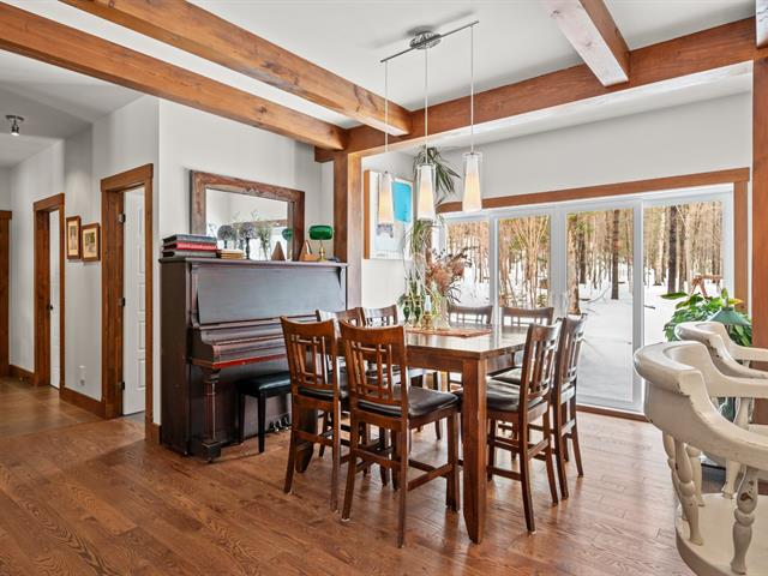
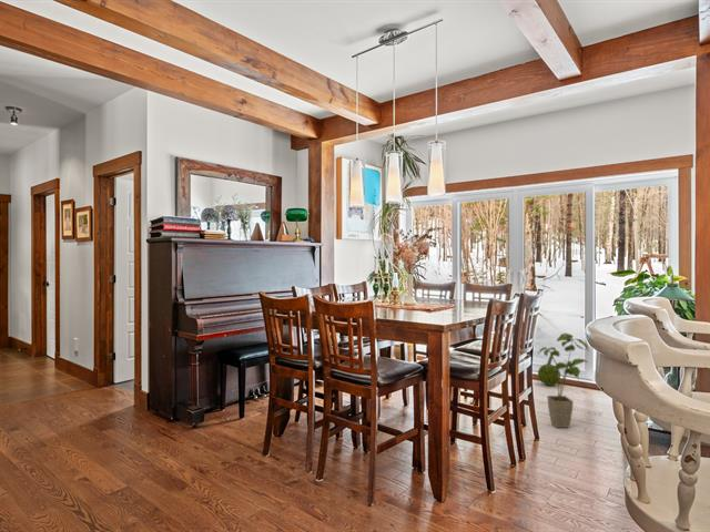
+ decorative ball (548, 374)
+ house plant (565, 379)
